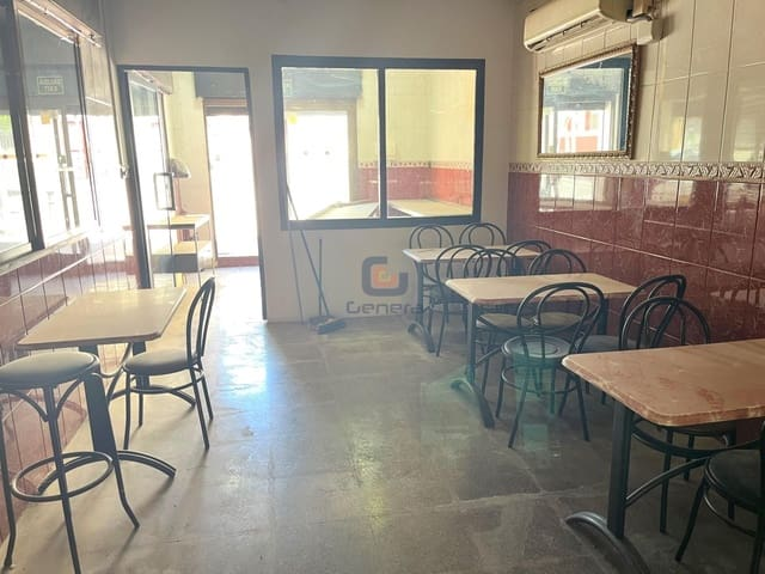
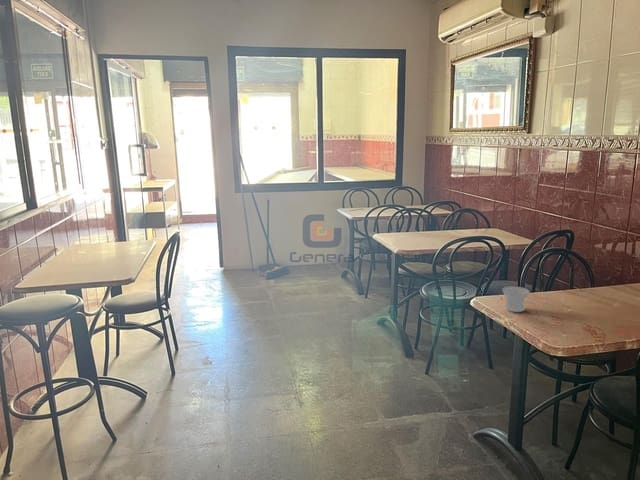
+ cup (515, 299)
